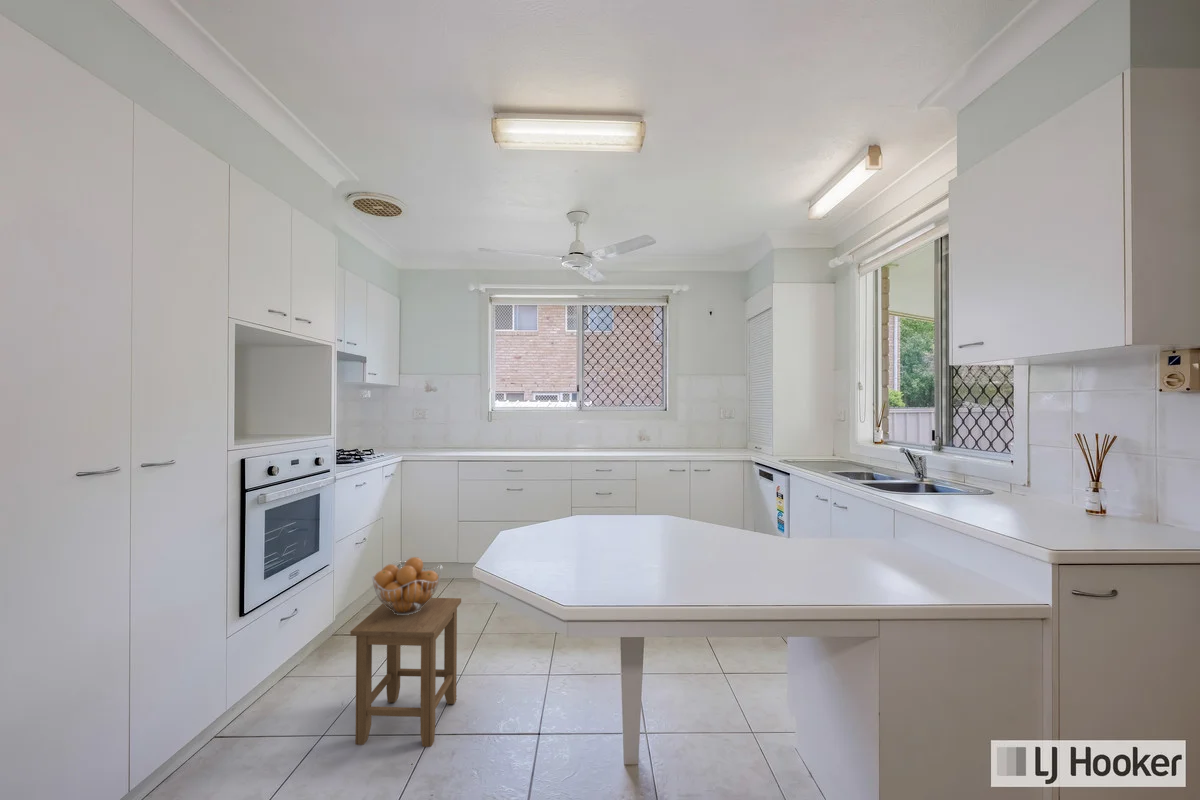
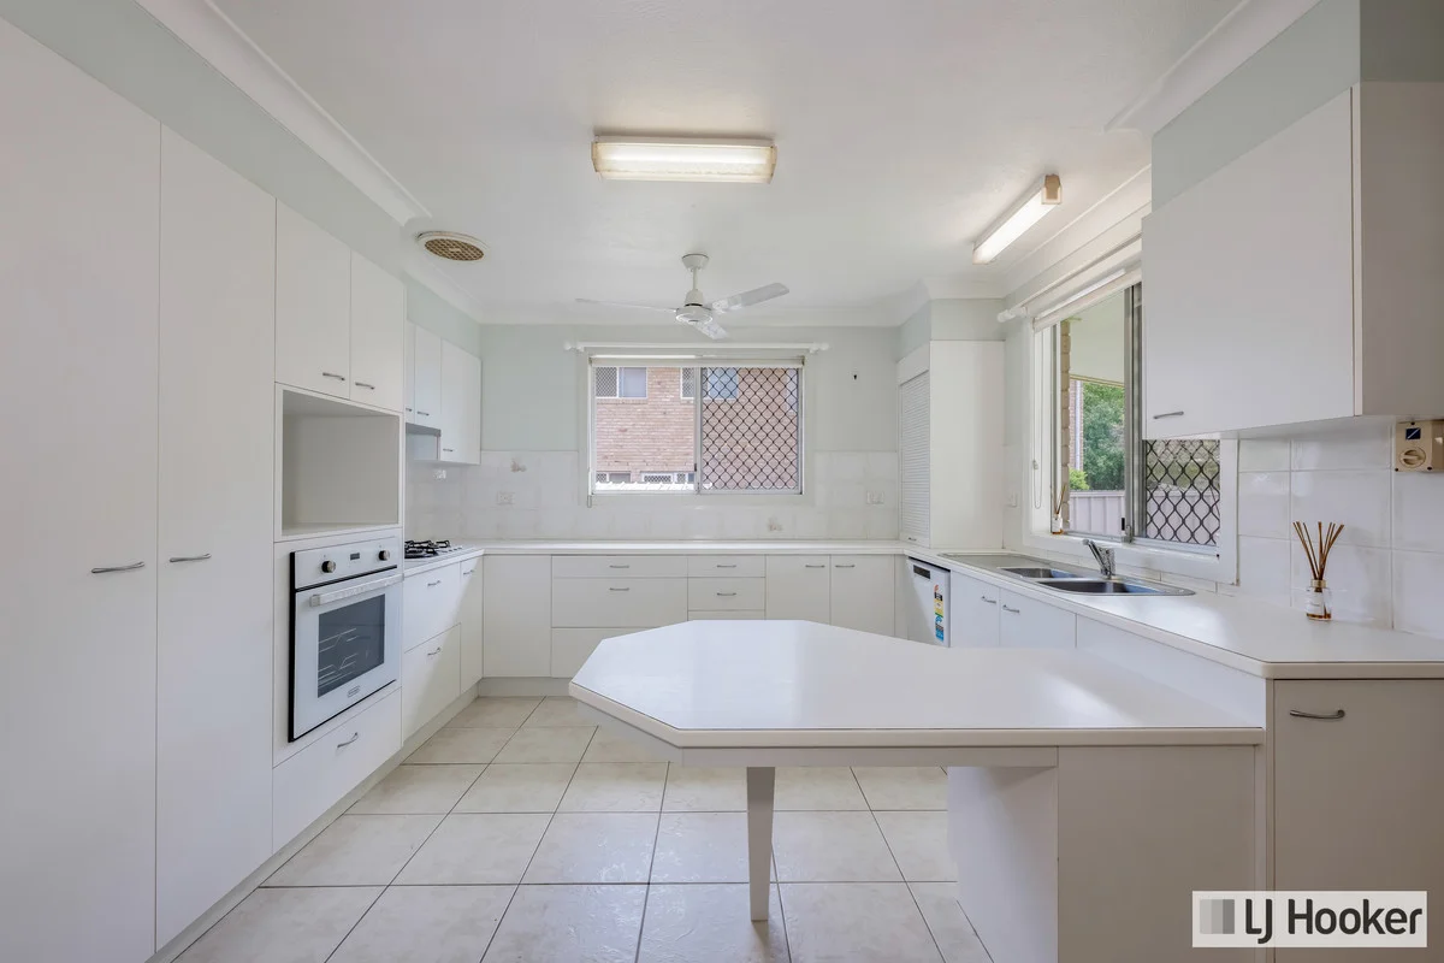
- stool (409, 669)
- fruit basket (407, 584)
